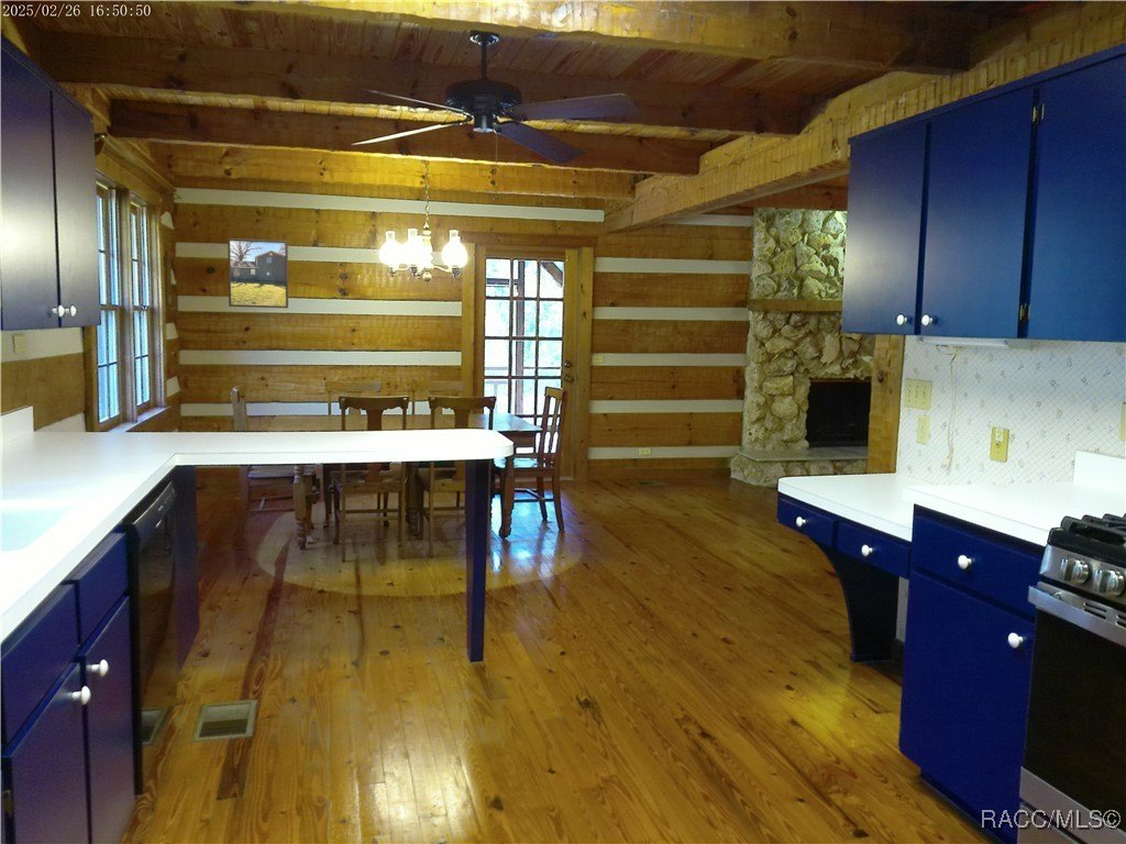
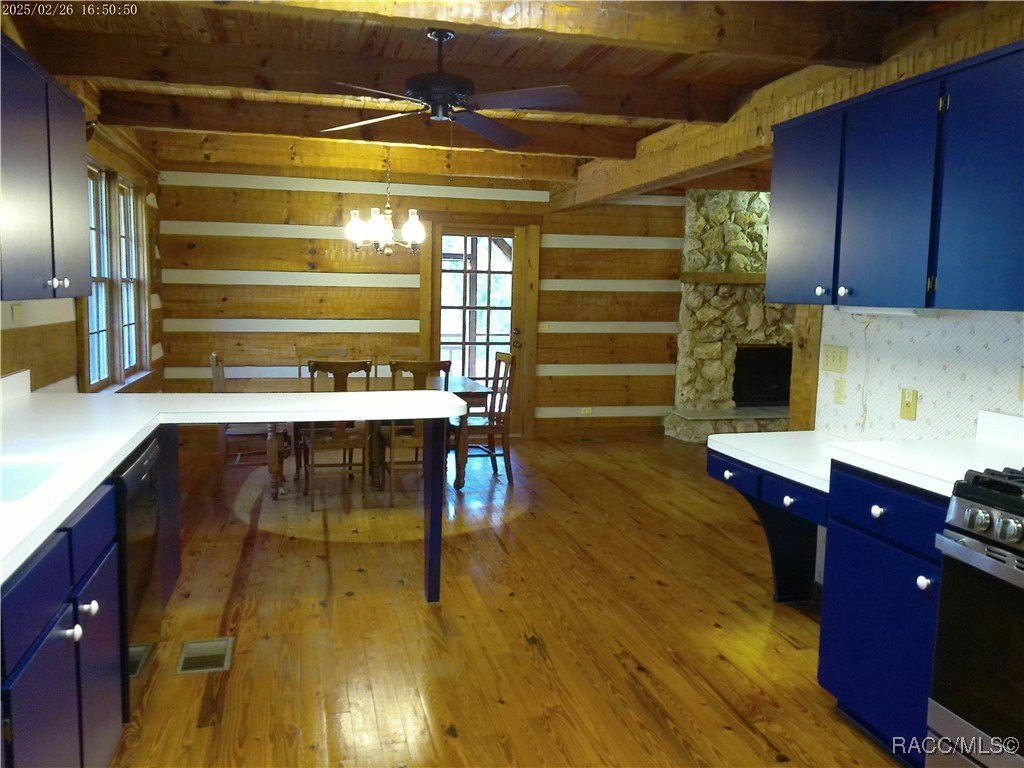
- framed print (258, 274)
